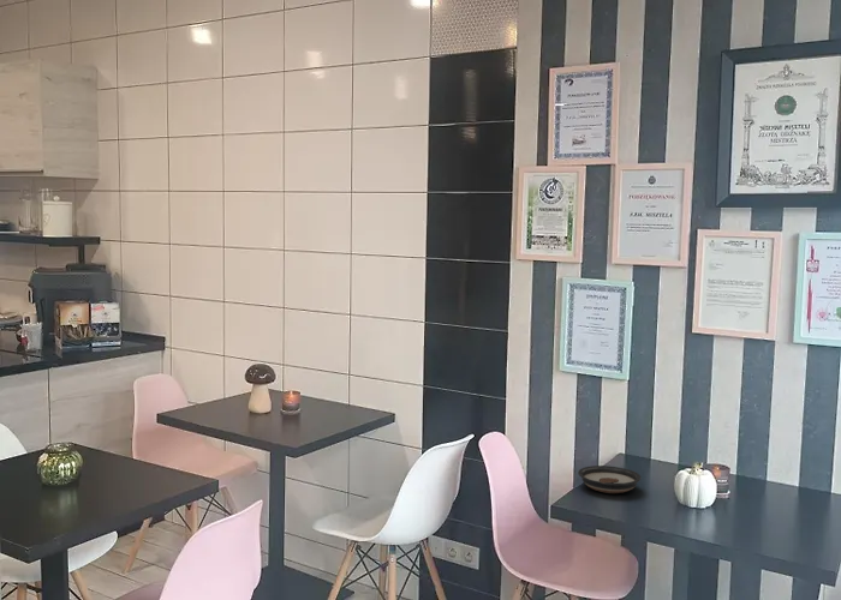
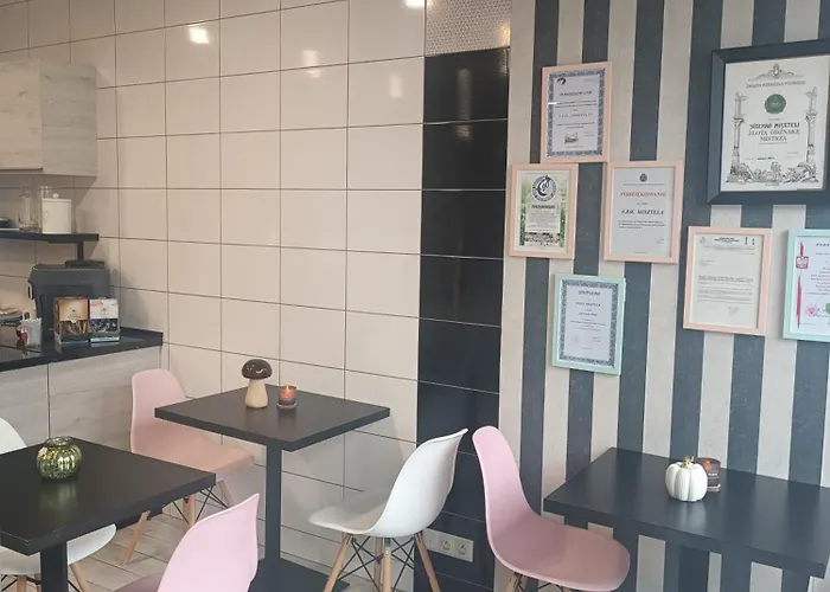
- saucer (608, 481)
